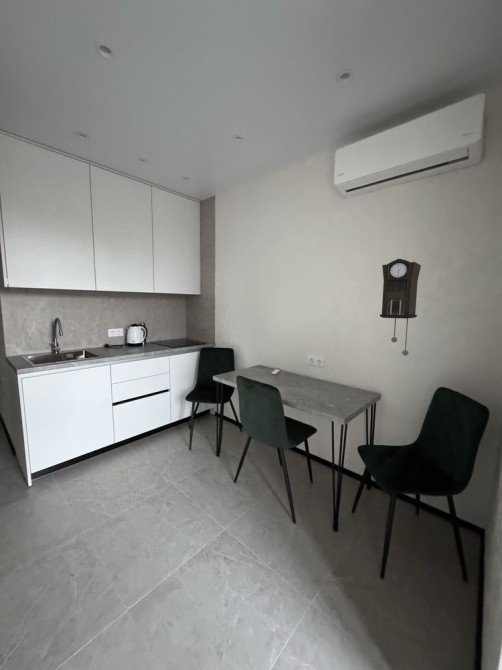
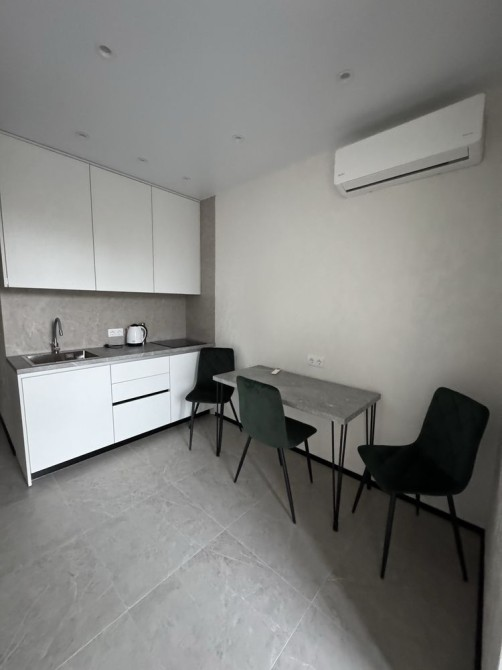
- pendulum clock (398, 309)
